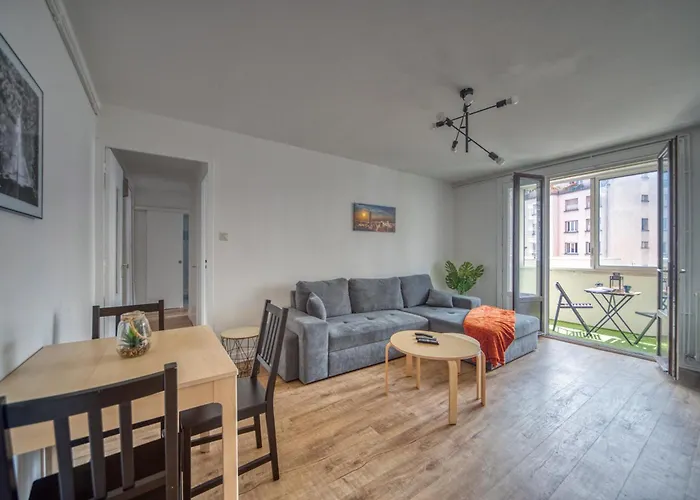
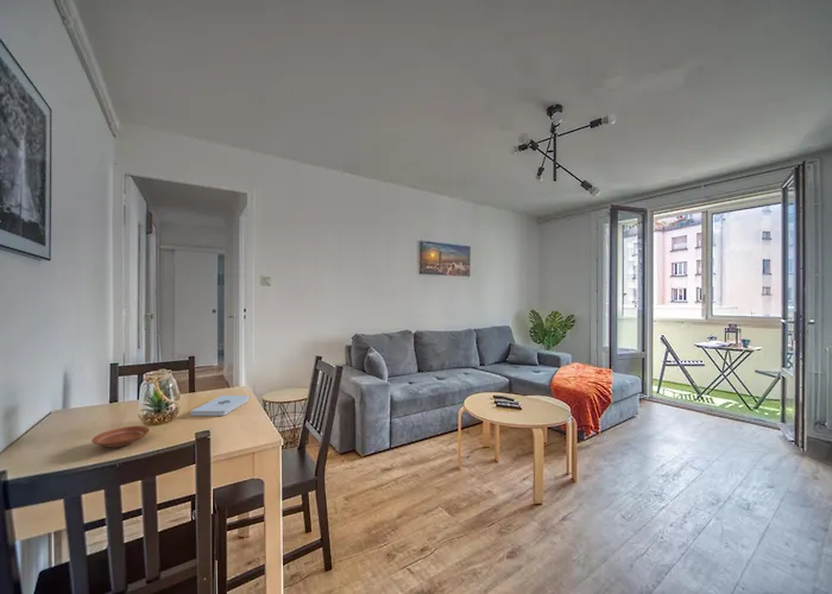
+ plate (121, 438)
+ notepad (222, 404)
